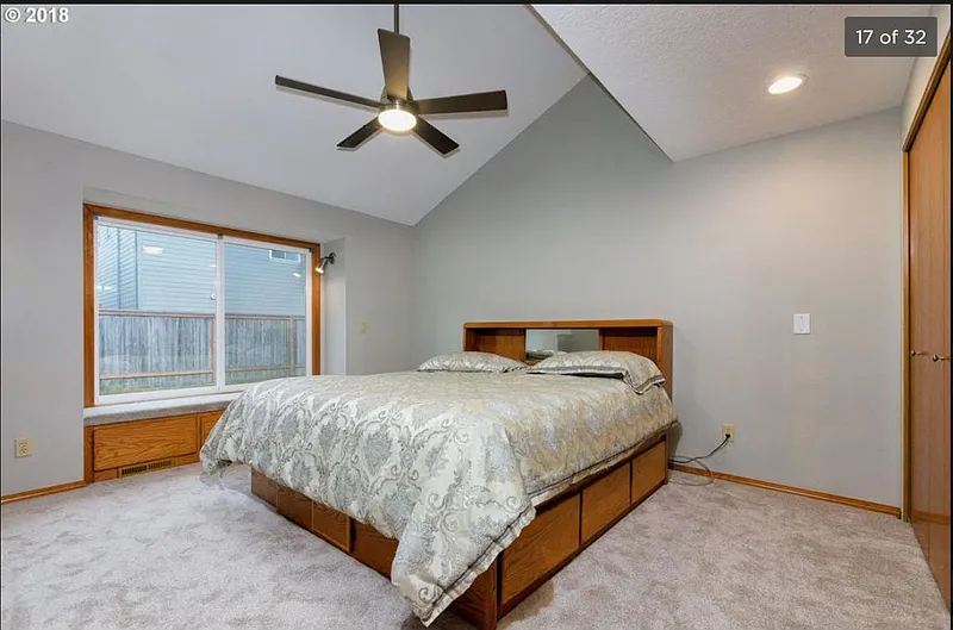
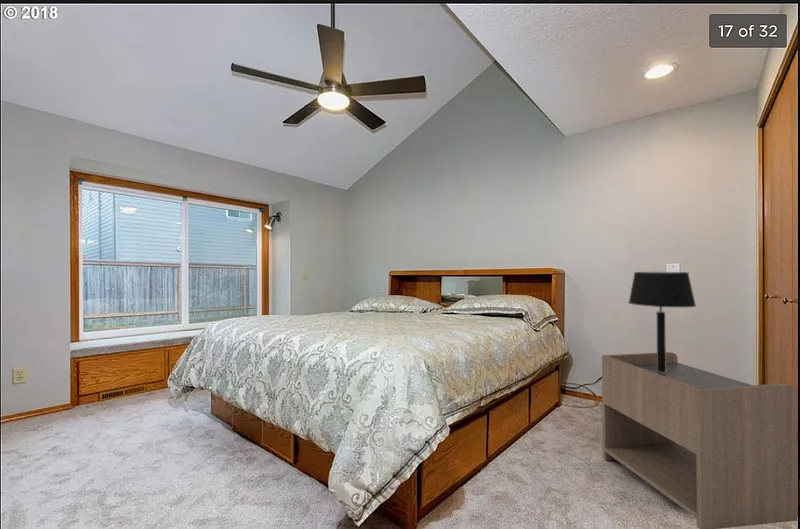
+ nightstand (687, 426)
+ table lamp (660, 321)
